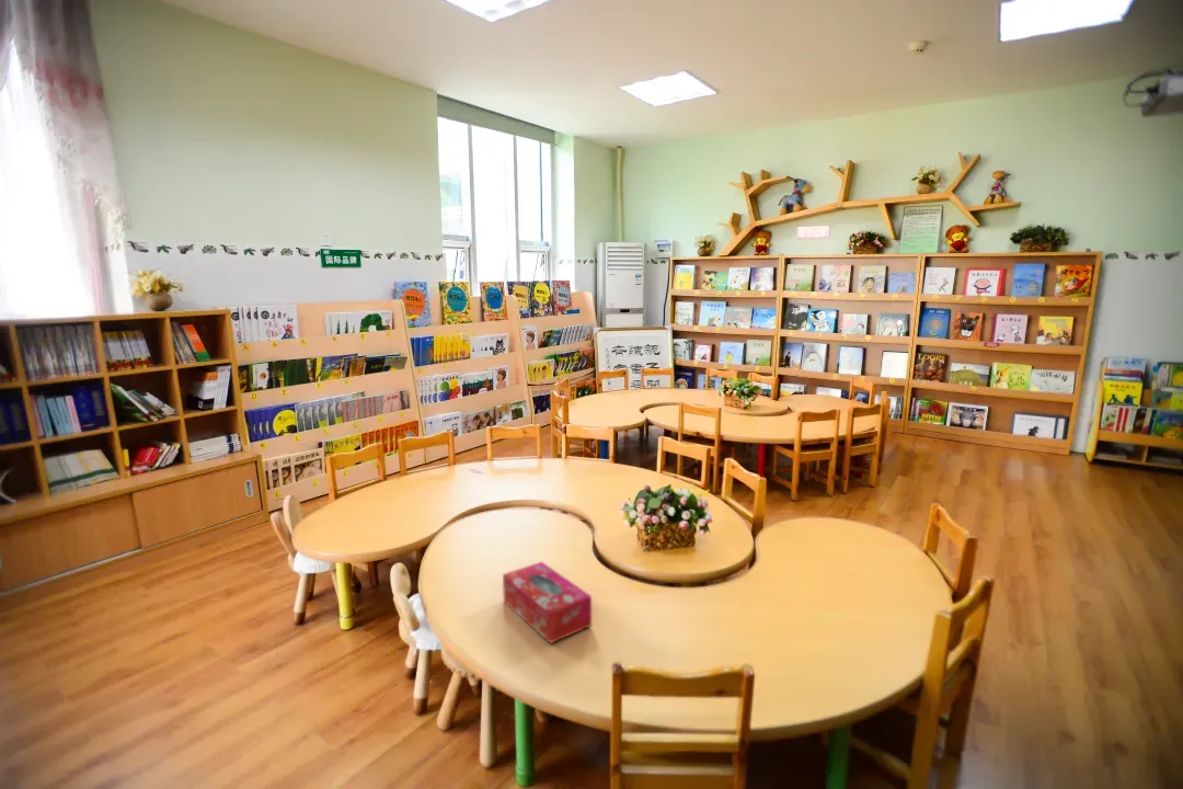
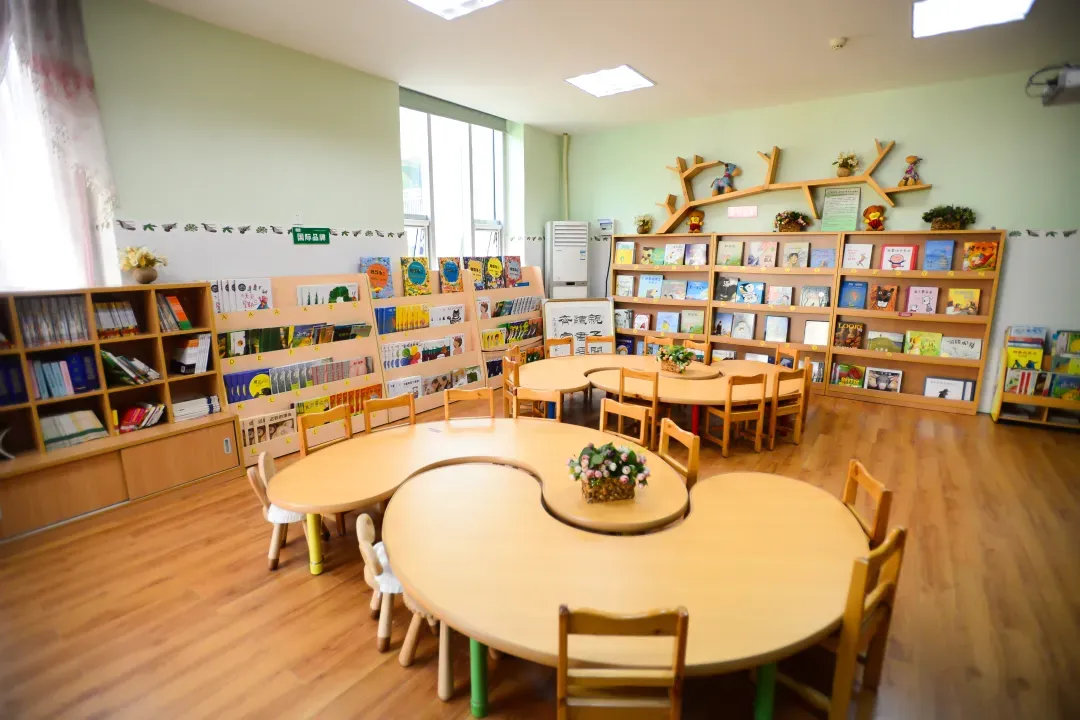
- tissue box (545, 598)
